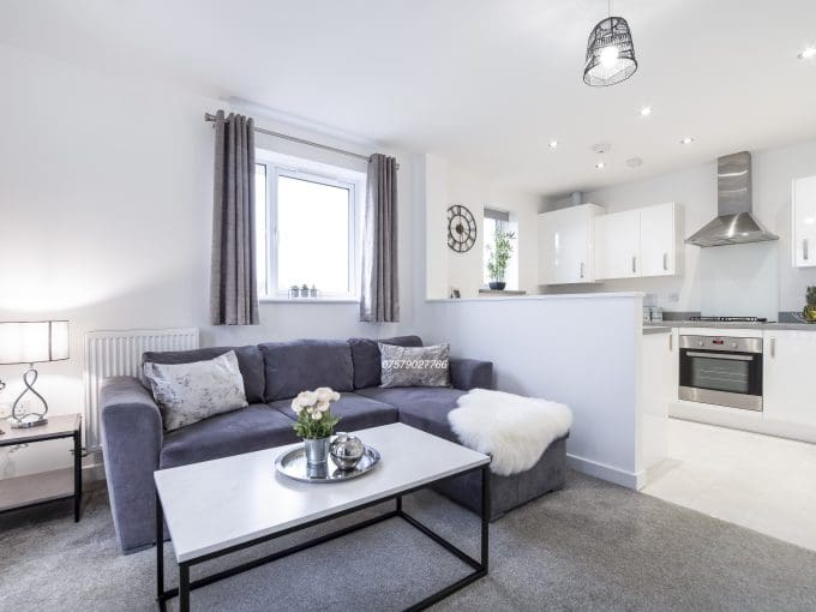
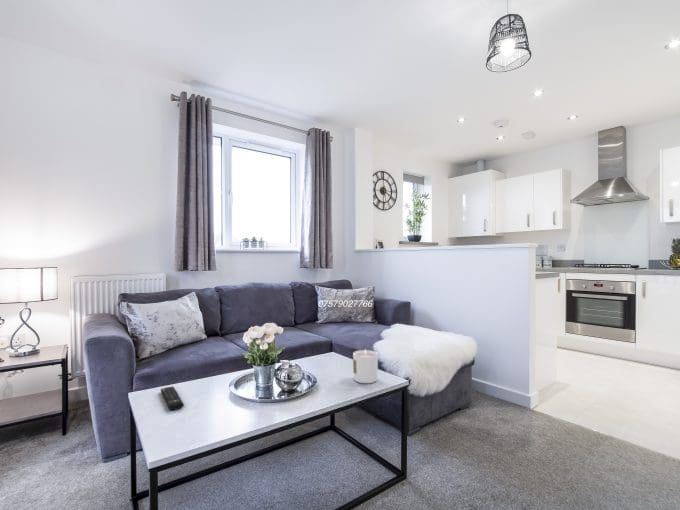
+ candle (365, 363)
+ remote control (171, 397)
